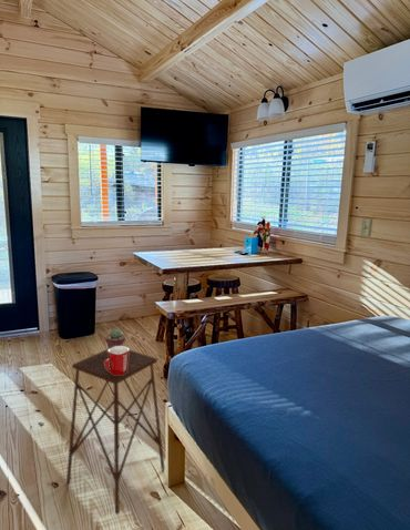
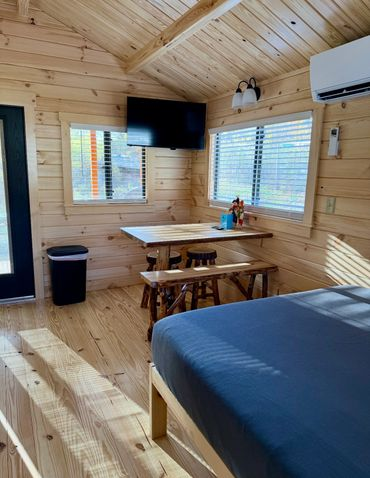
- side table (115, 420)
- mug (115, 361)
- potted succulent (115, 340)
